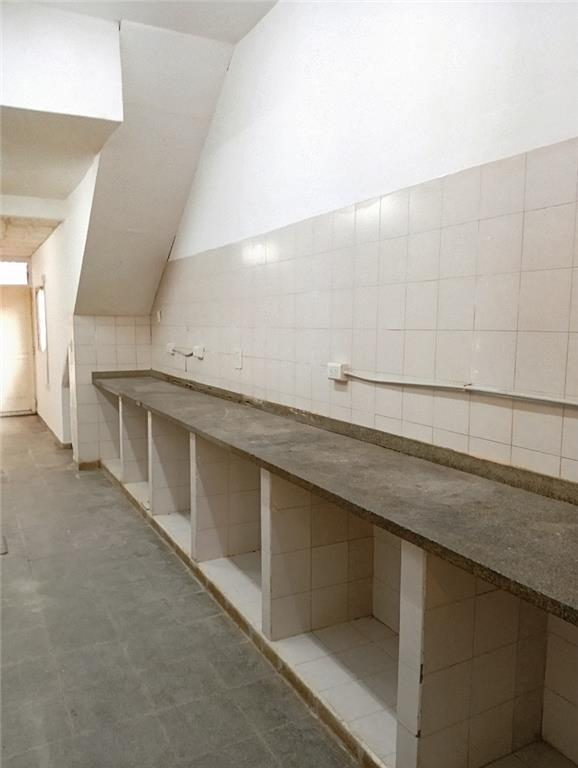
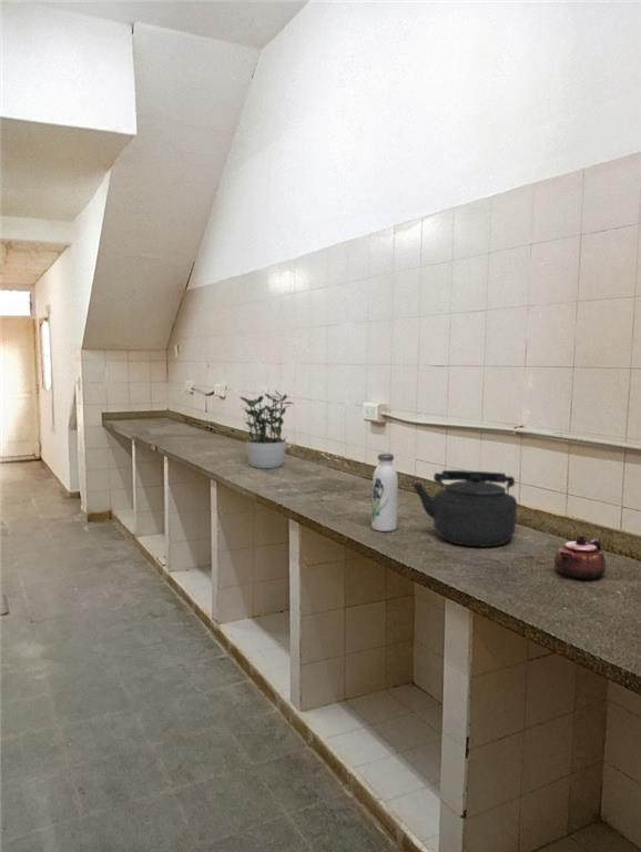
+ potted plant (265, 427)
+ teapot (581, 554)
+ water bottle (385, 491)
+ kettle (471, 505)
